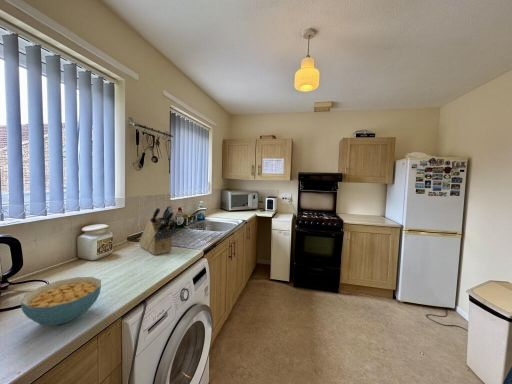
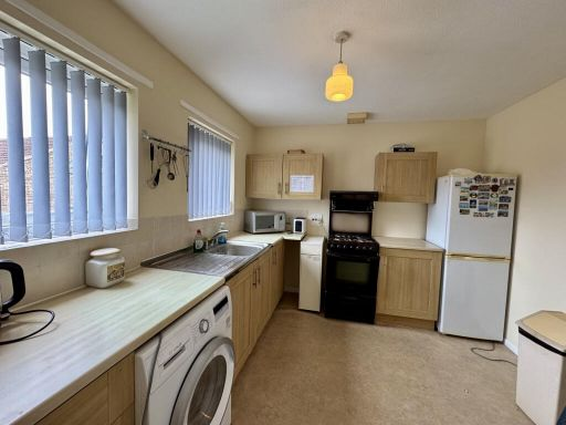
- cereal bowl (65, 304)
- knife block (157, 226)
